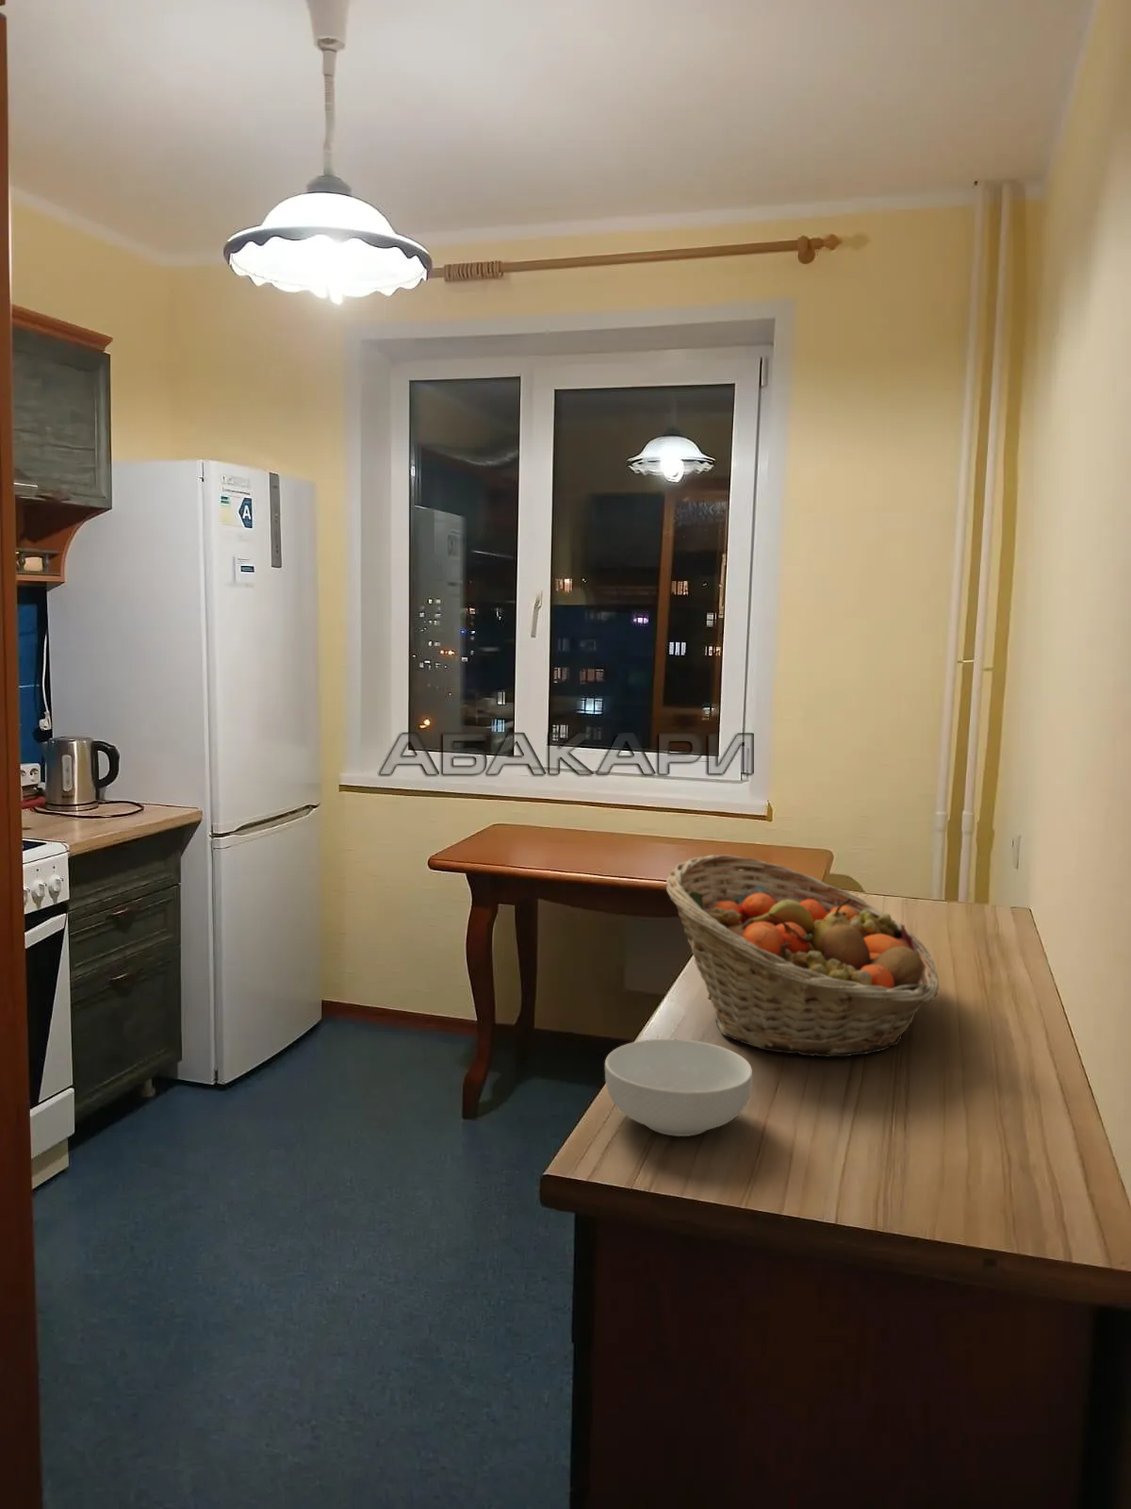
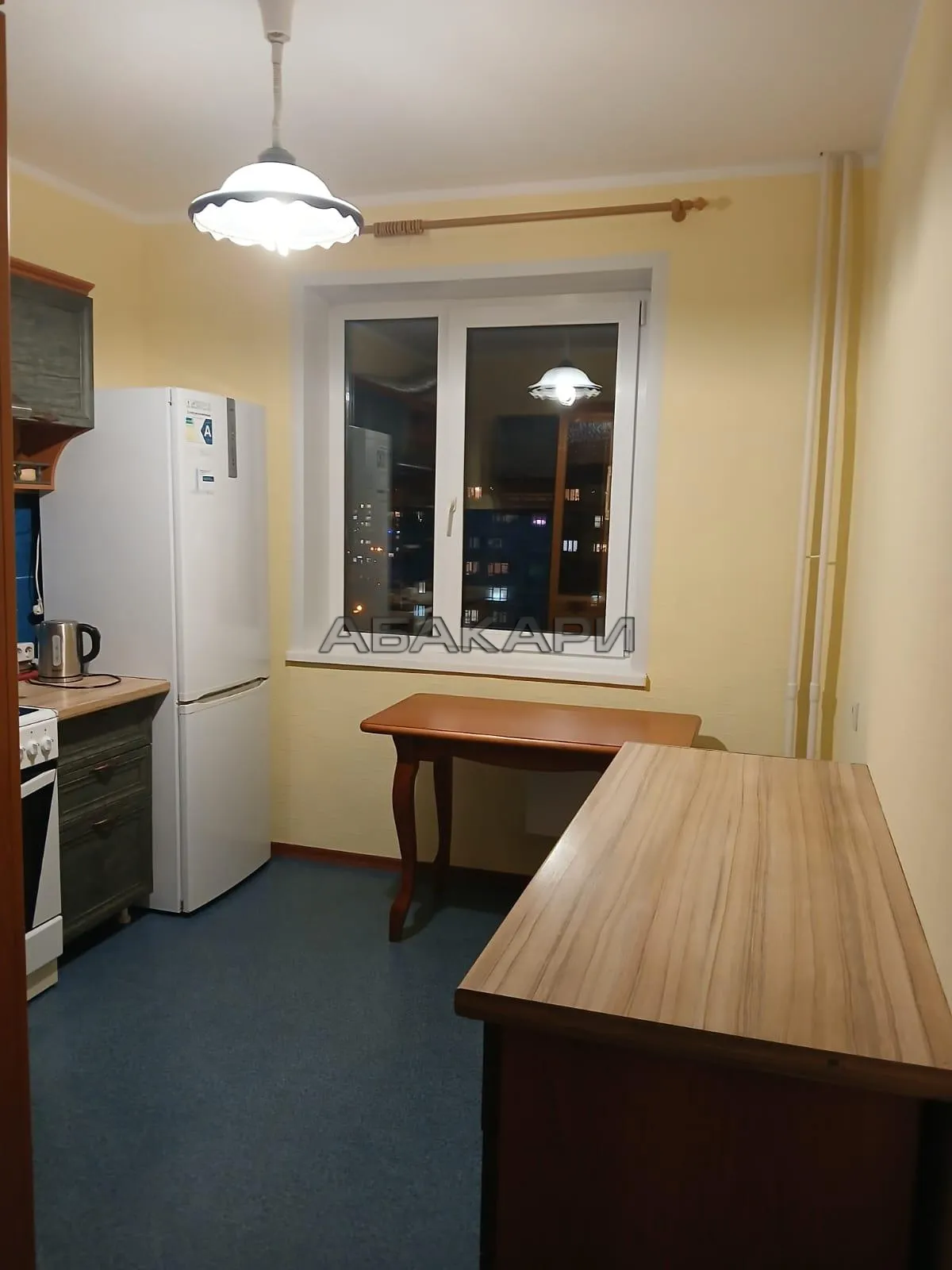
- cereal bowl (677, 1092)
- fruit basket (800, 945)
